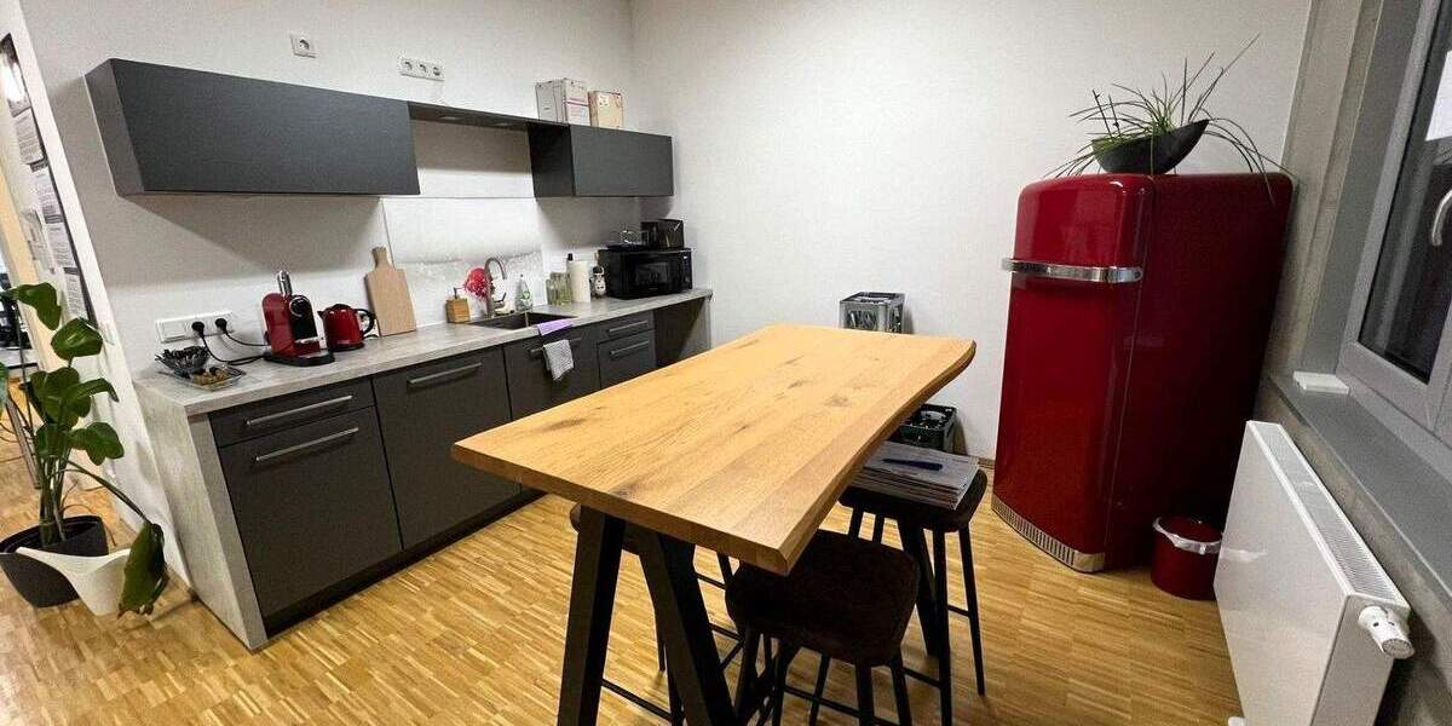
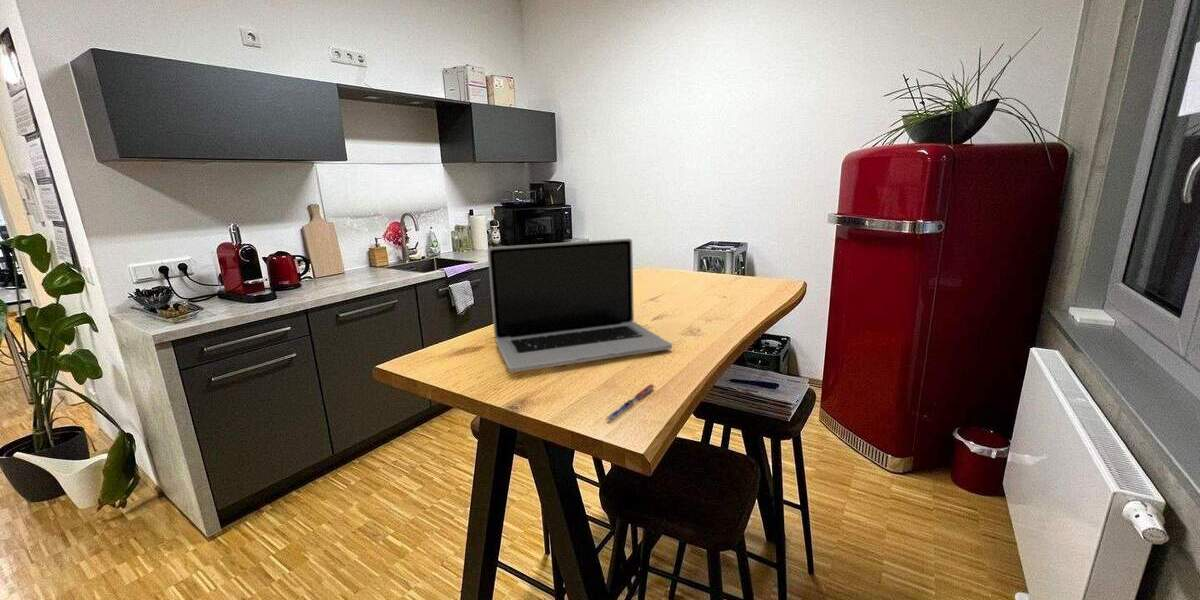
+ laptop (578, 298)
+ pen (631, 400)
